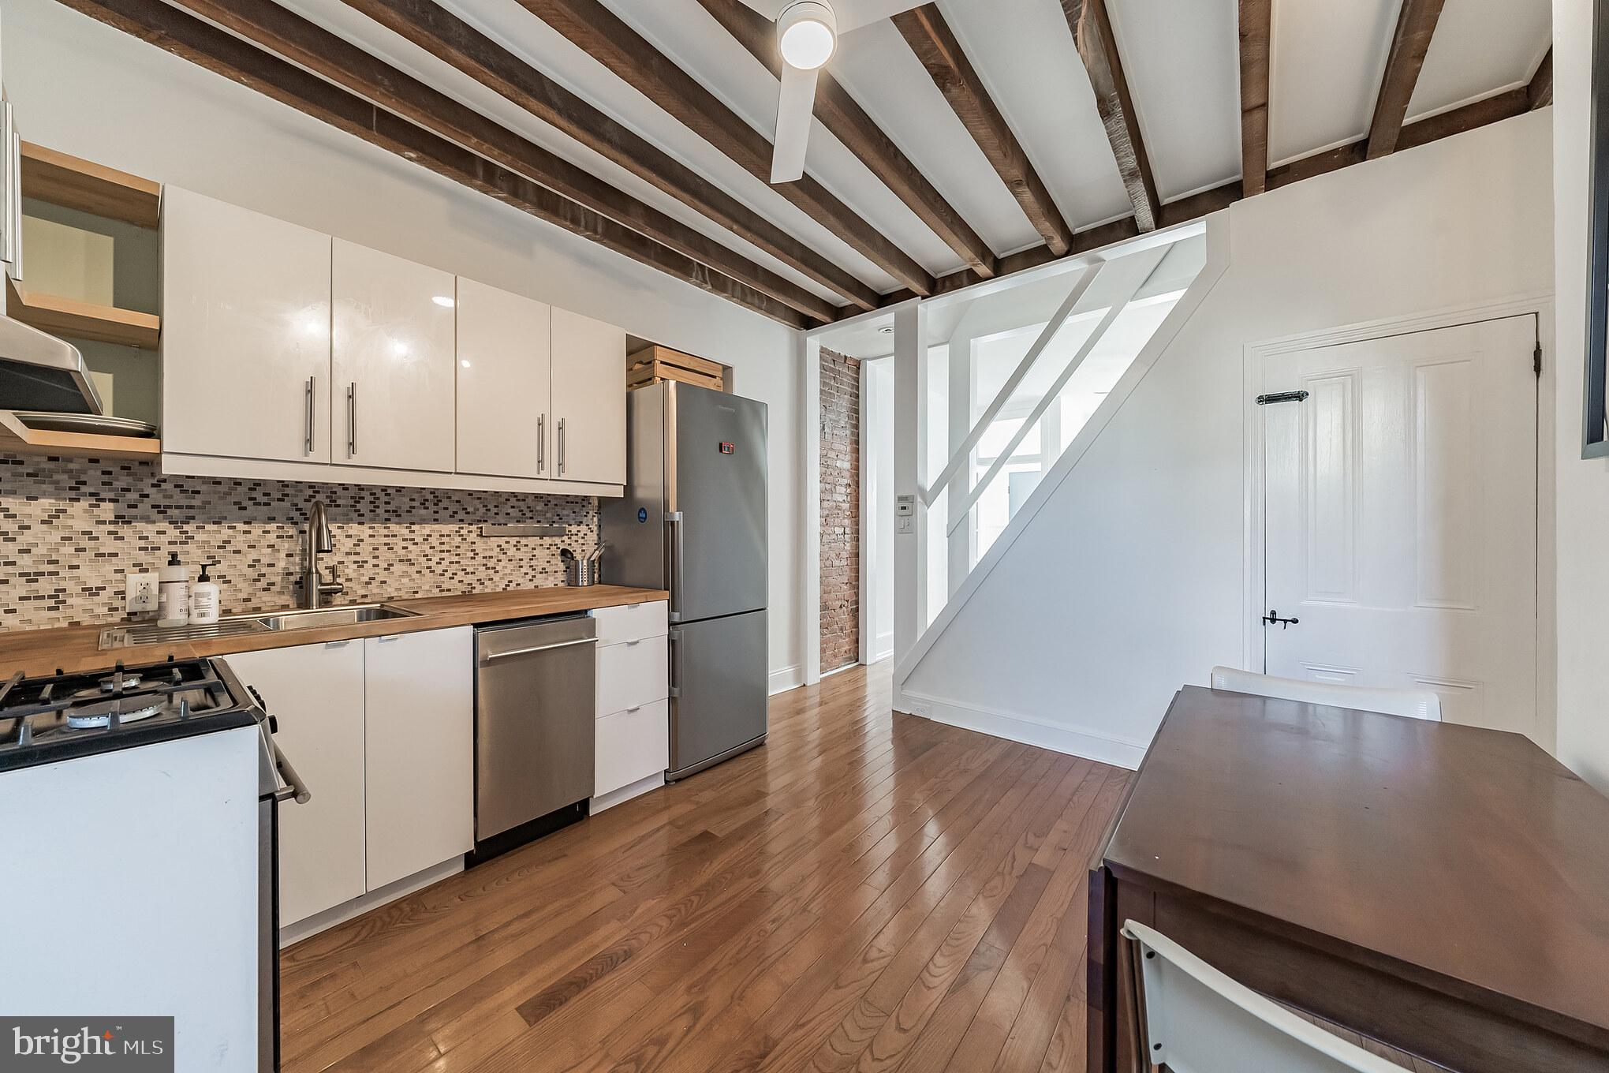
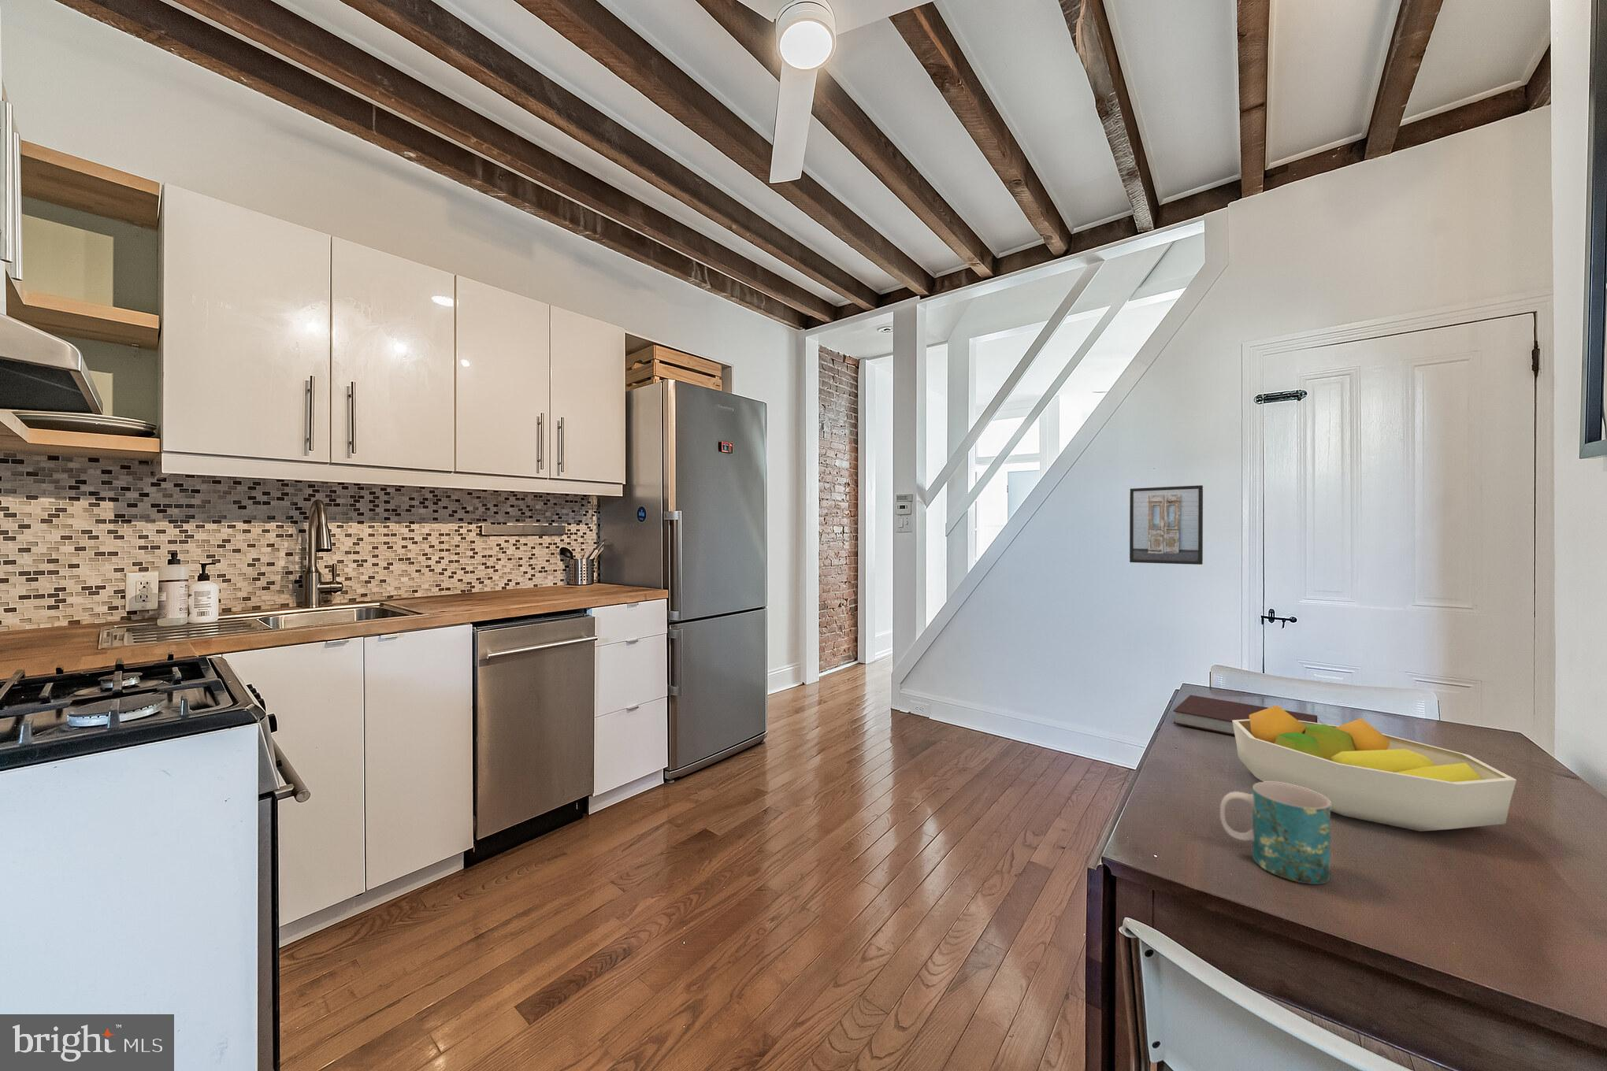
+ notebook (1244, 720)
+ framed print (1165, 525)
+ fruit bowl (1355, 760)
+ mug (1272, 826)
